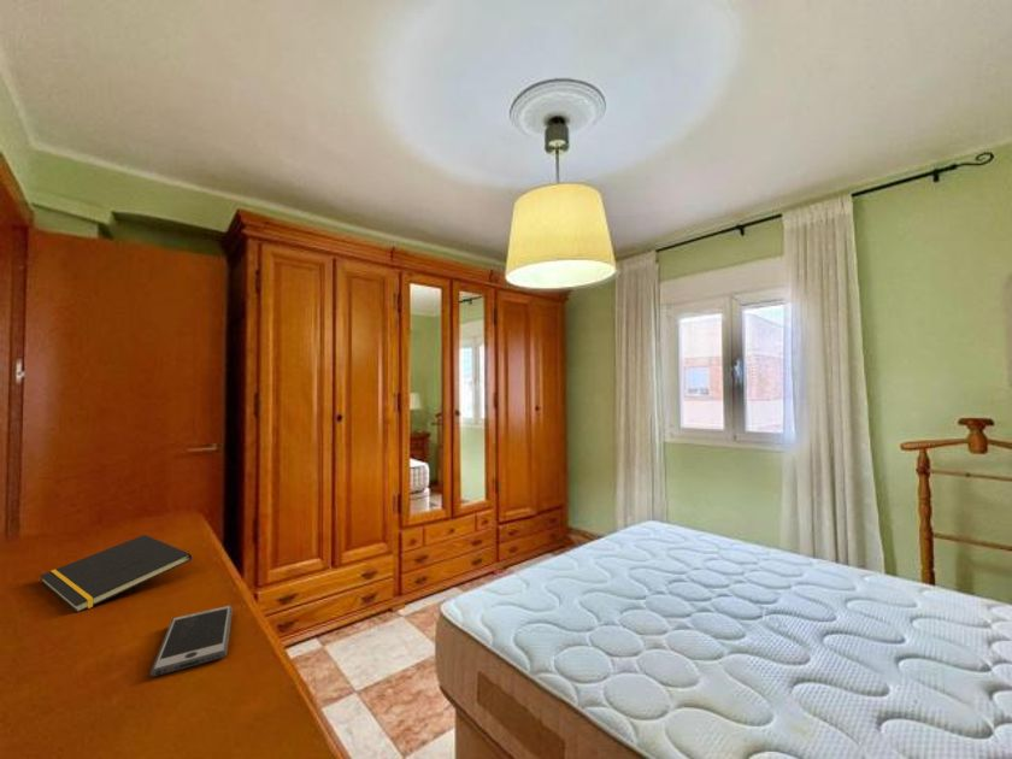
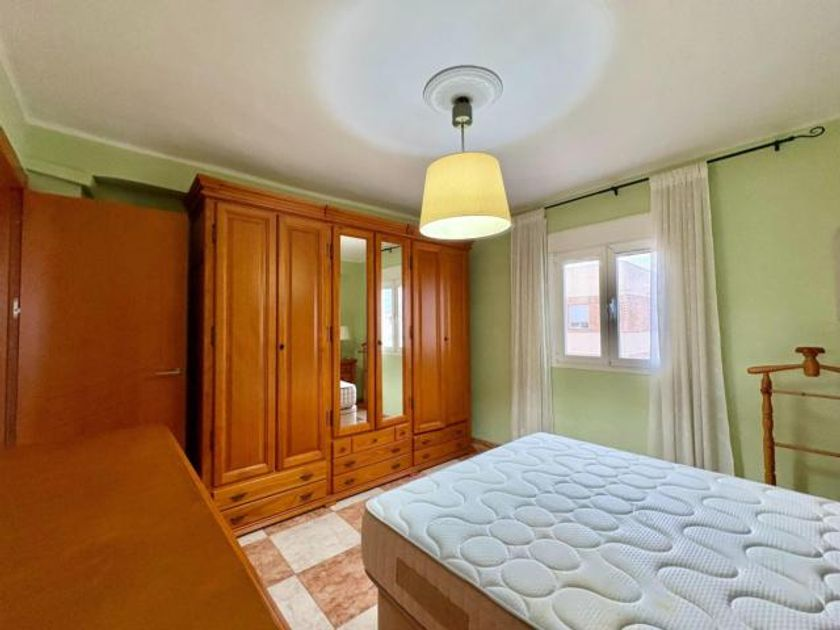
- notepad (116, 567)
- smartphone (196, 636)
